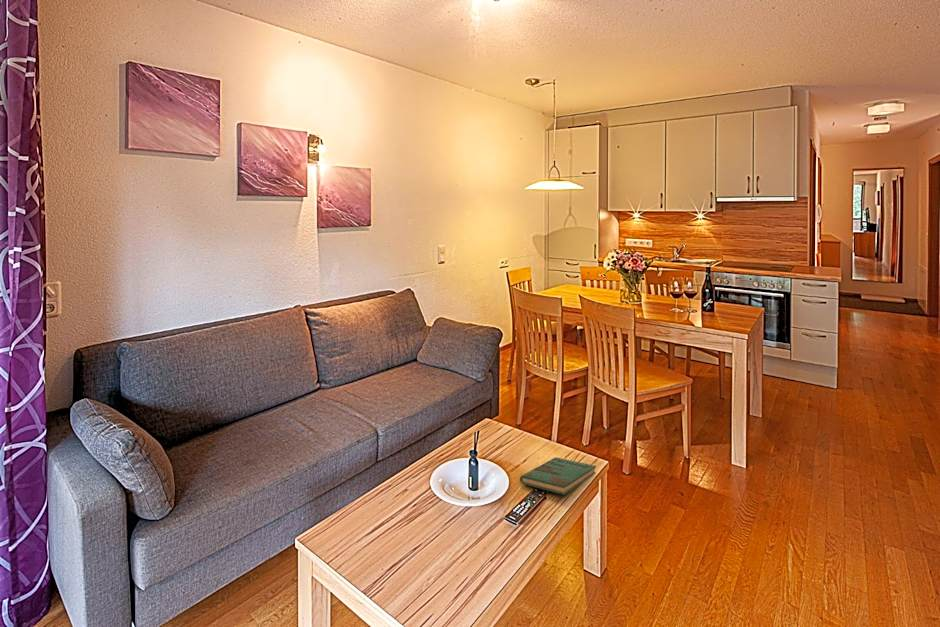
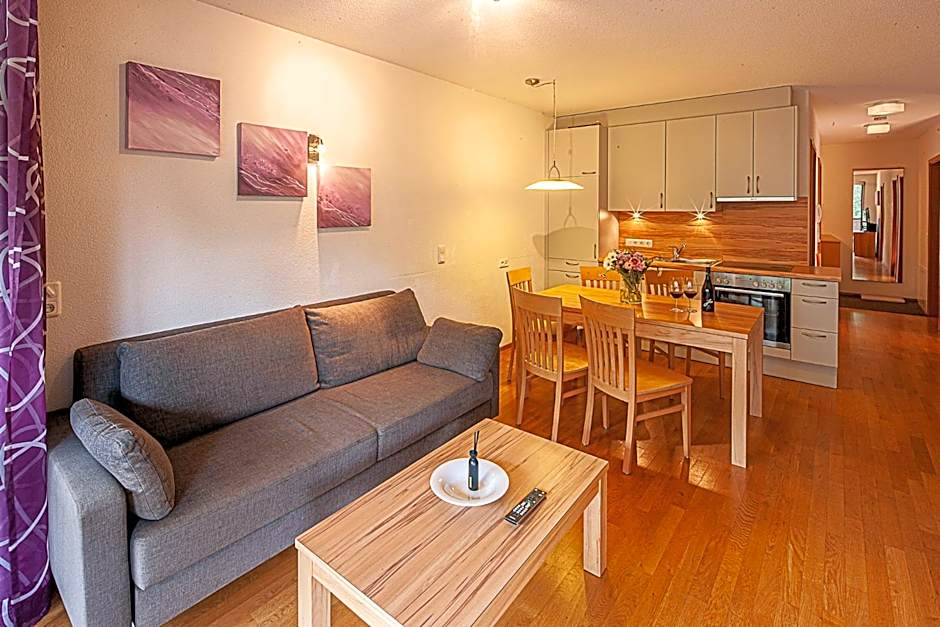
- book (558, 474)
